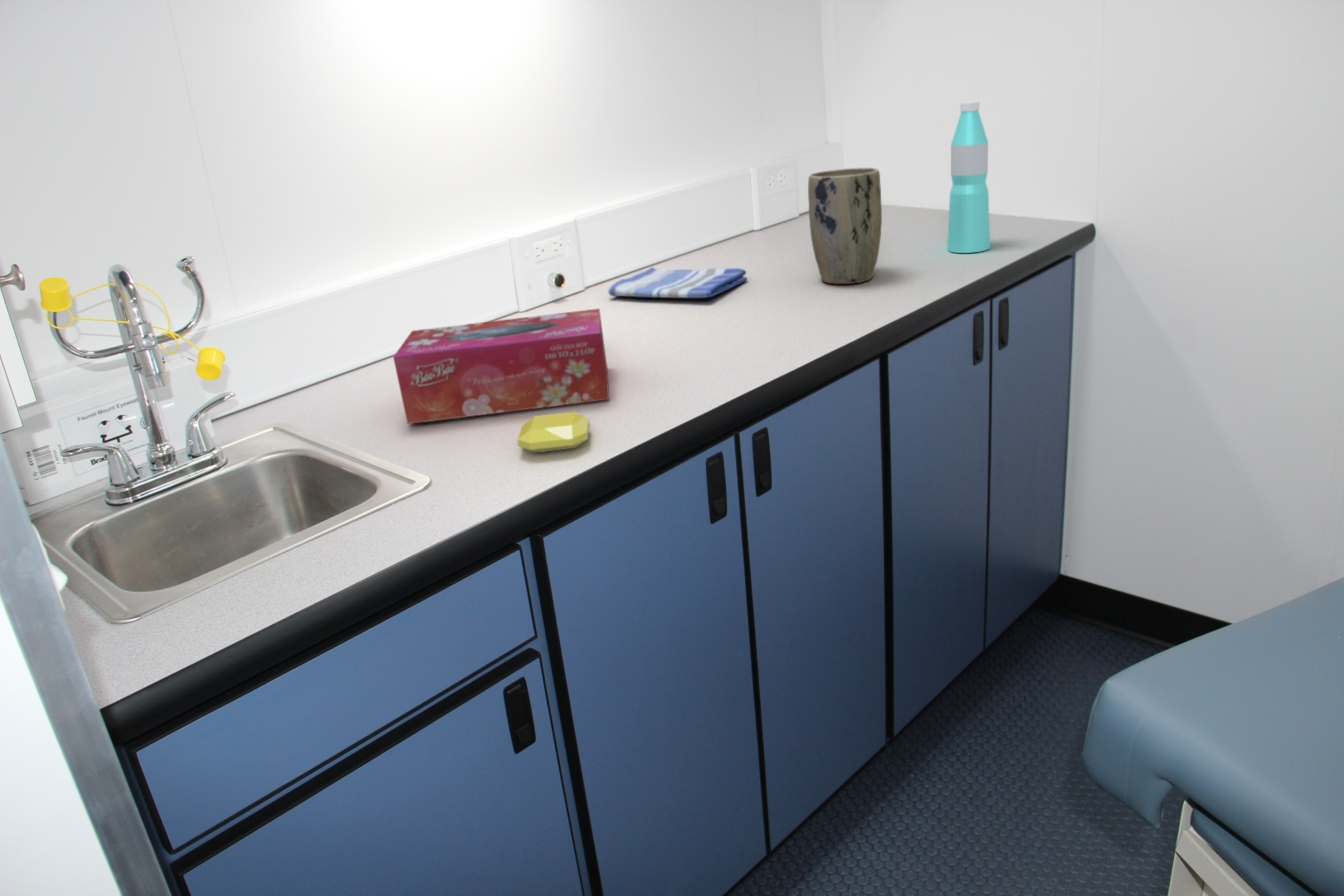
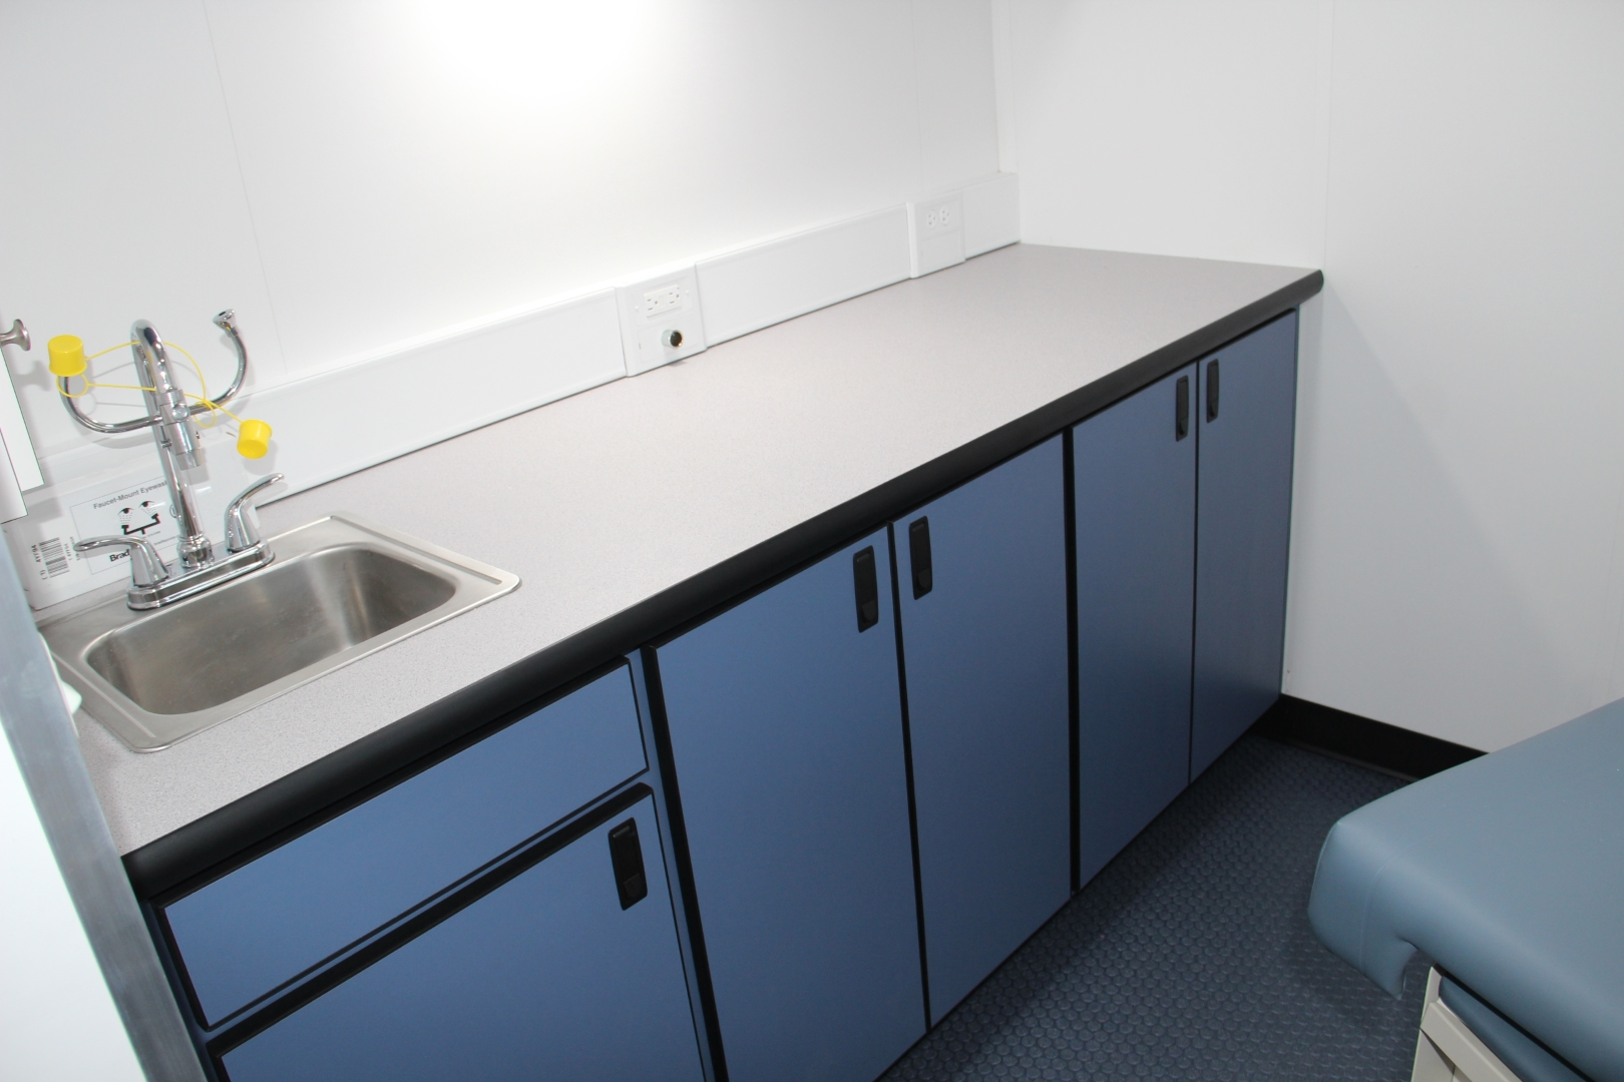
- soap bar (554, 431)
- plant pot (845, 226)
- tissue box (507, 363)
- dish towel (677, 282)
- water bottle (969, 178)
